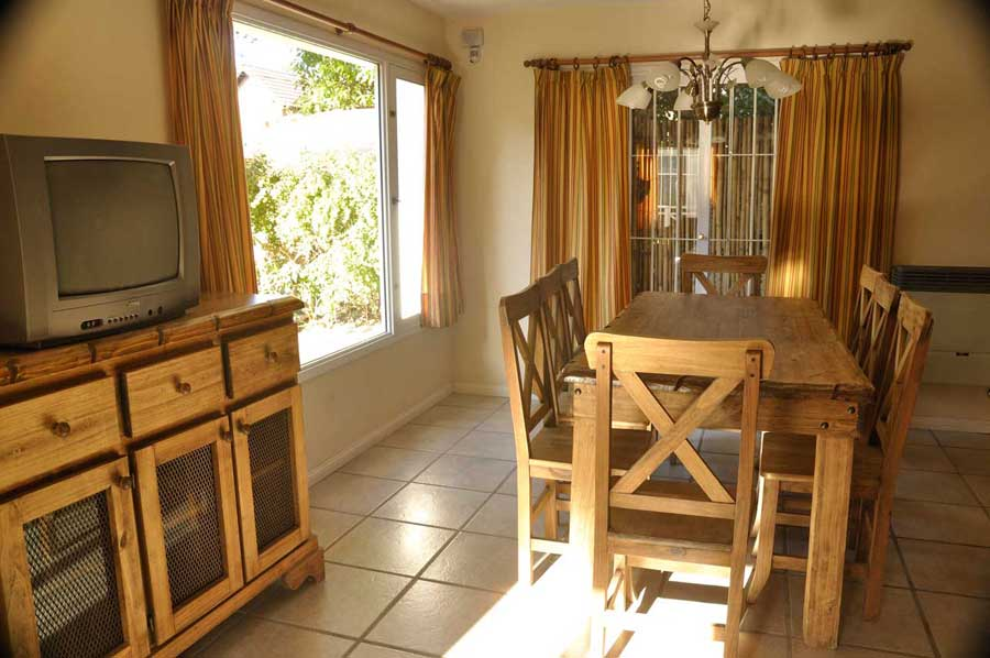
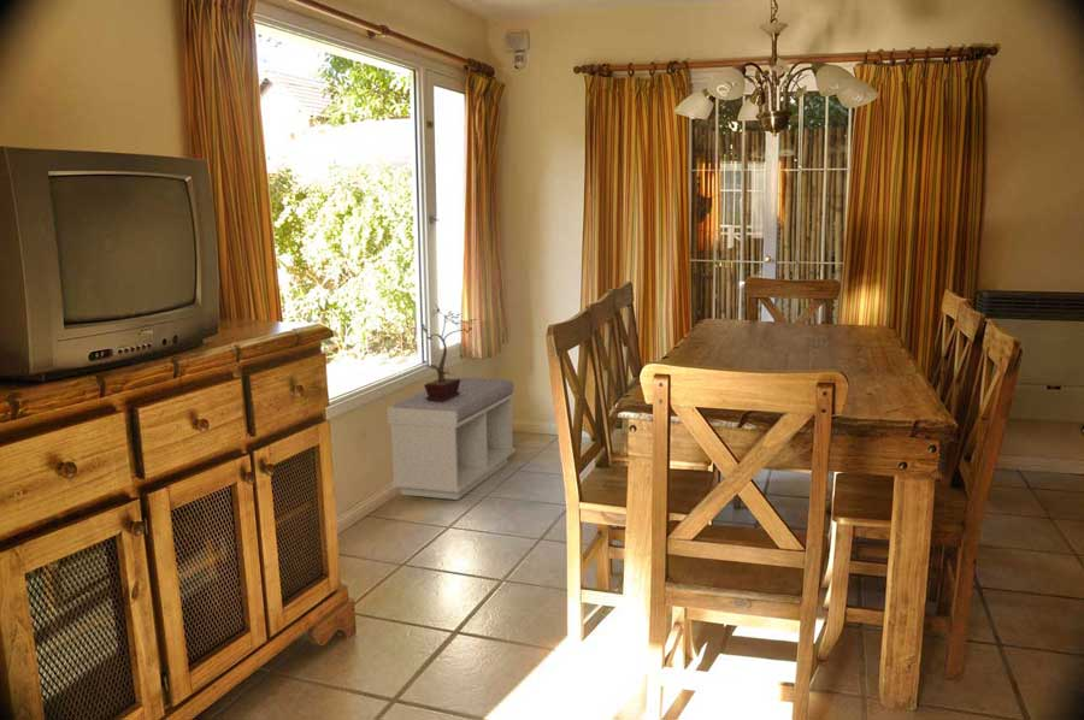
+ bench (456, 433)
+ potted plant (446, 349)
